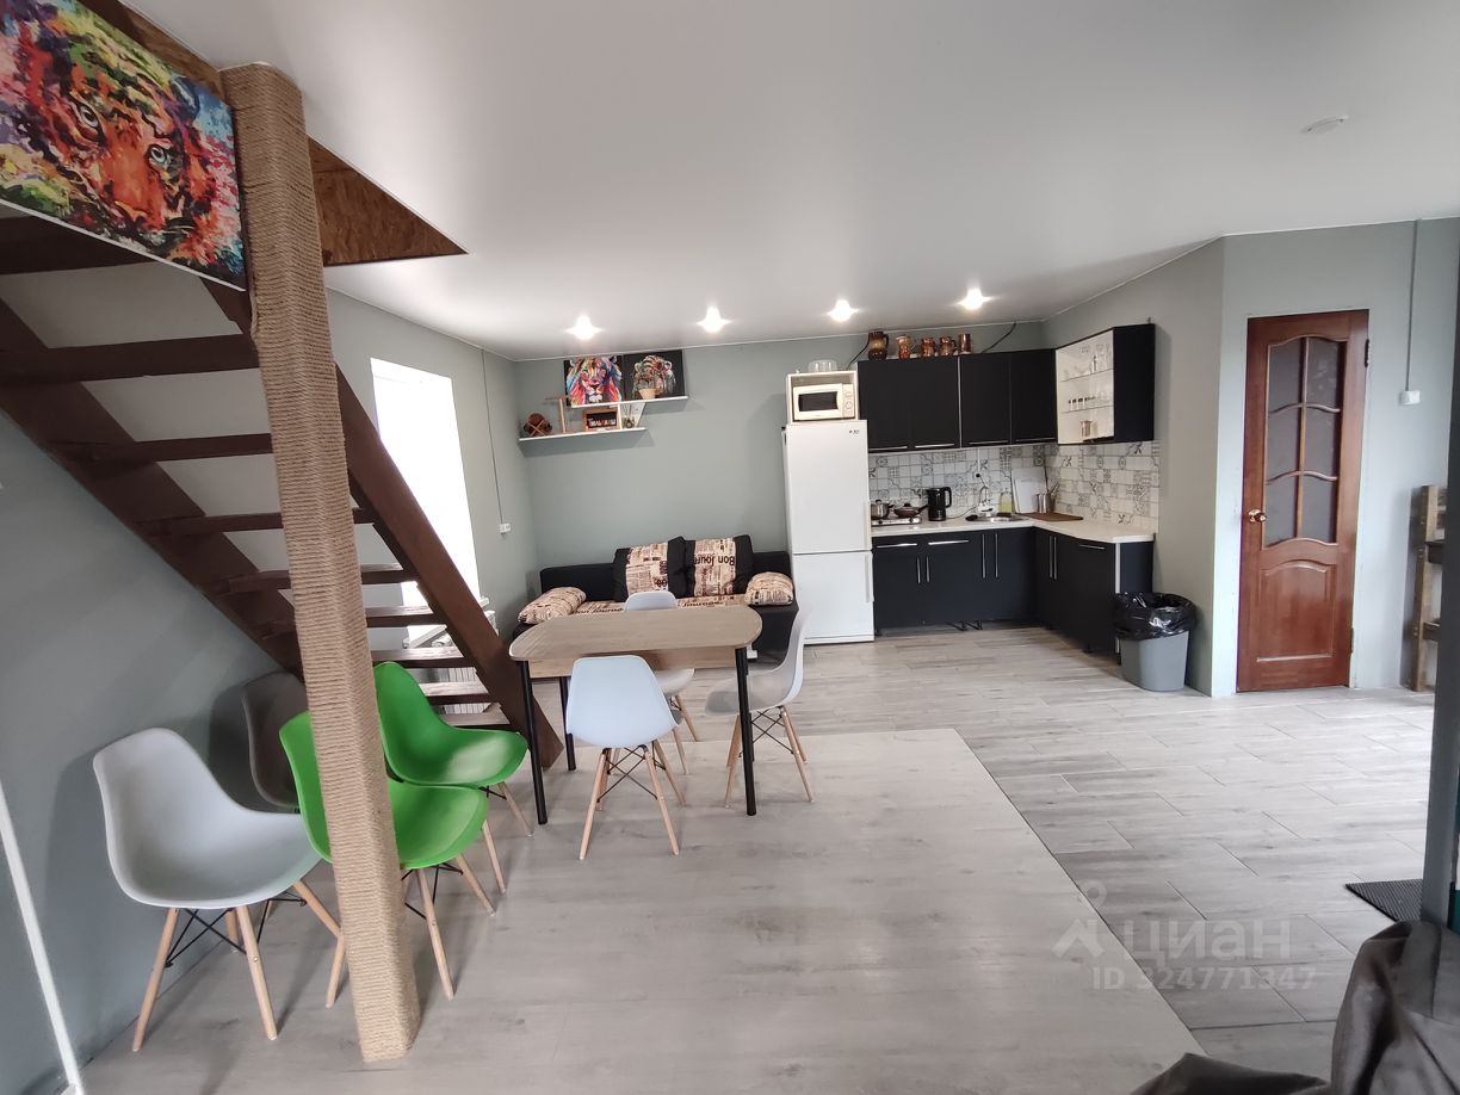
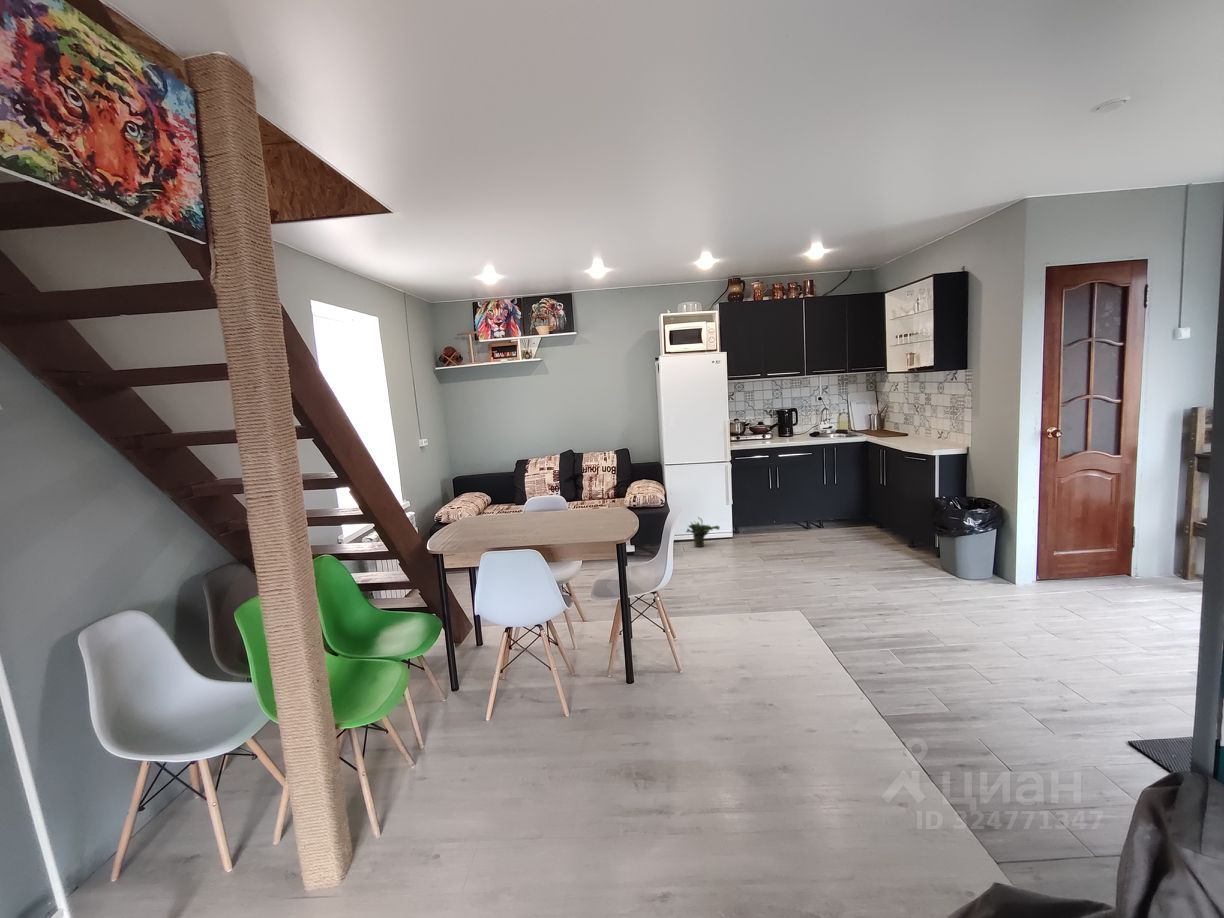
+ potted plant (703, 531)
